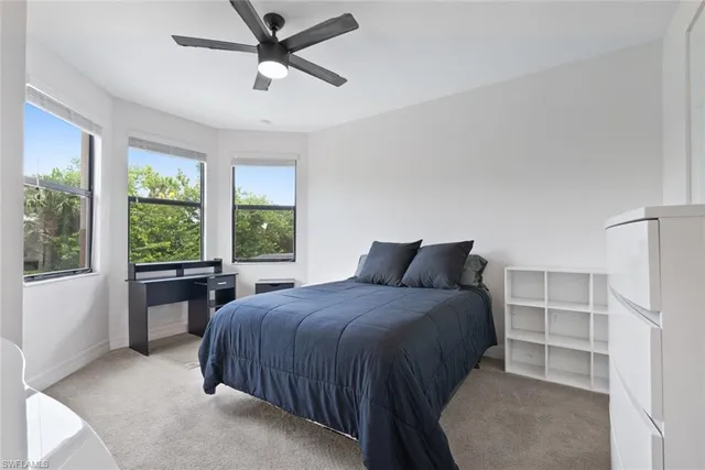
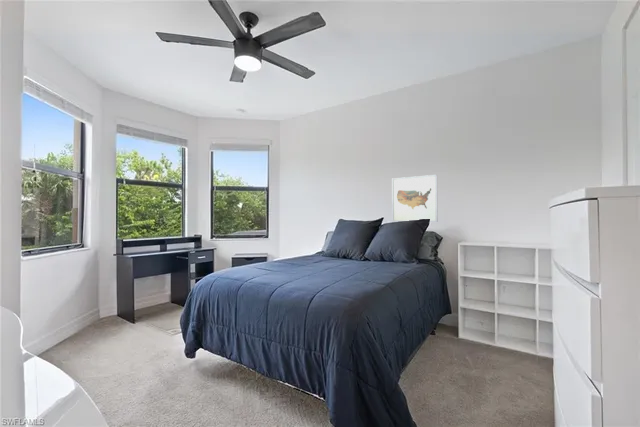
+ wall art (413, 199)
